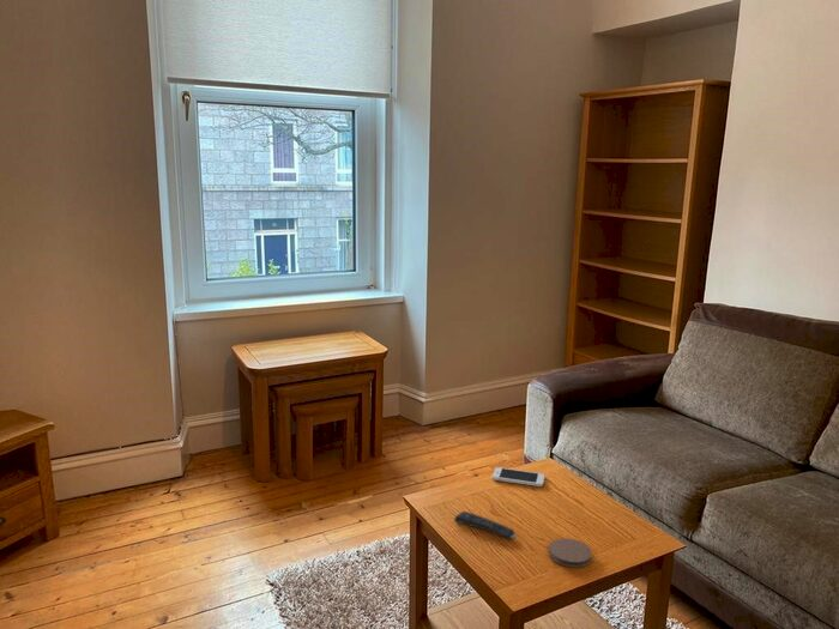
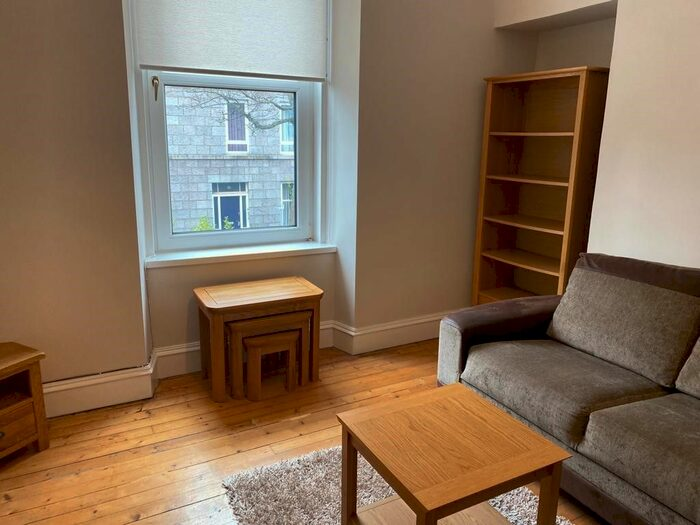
- remote control (485, 525)
- smartphone (518, 476)
- coaster (569, 552)
